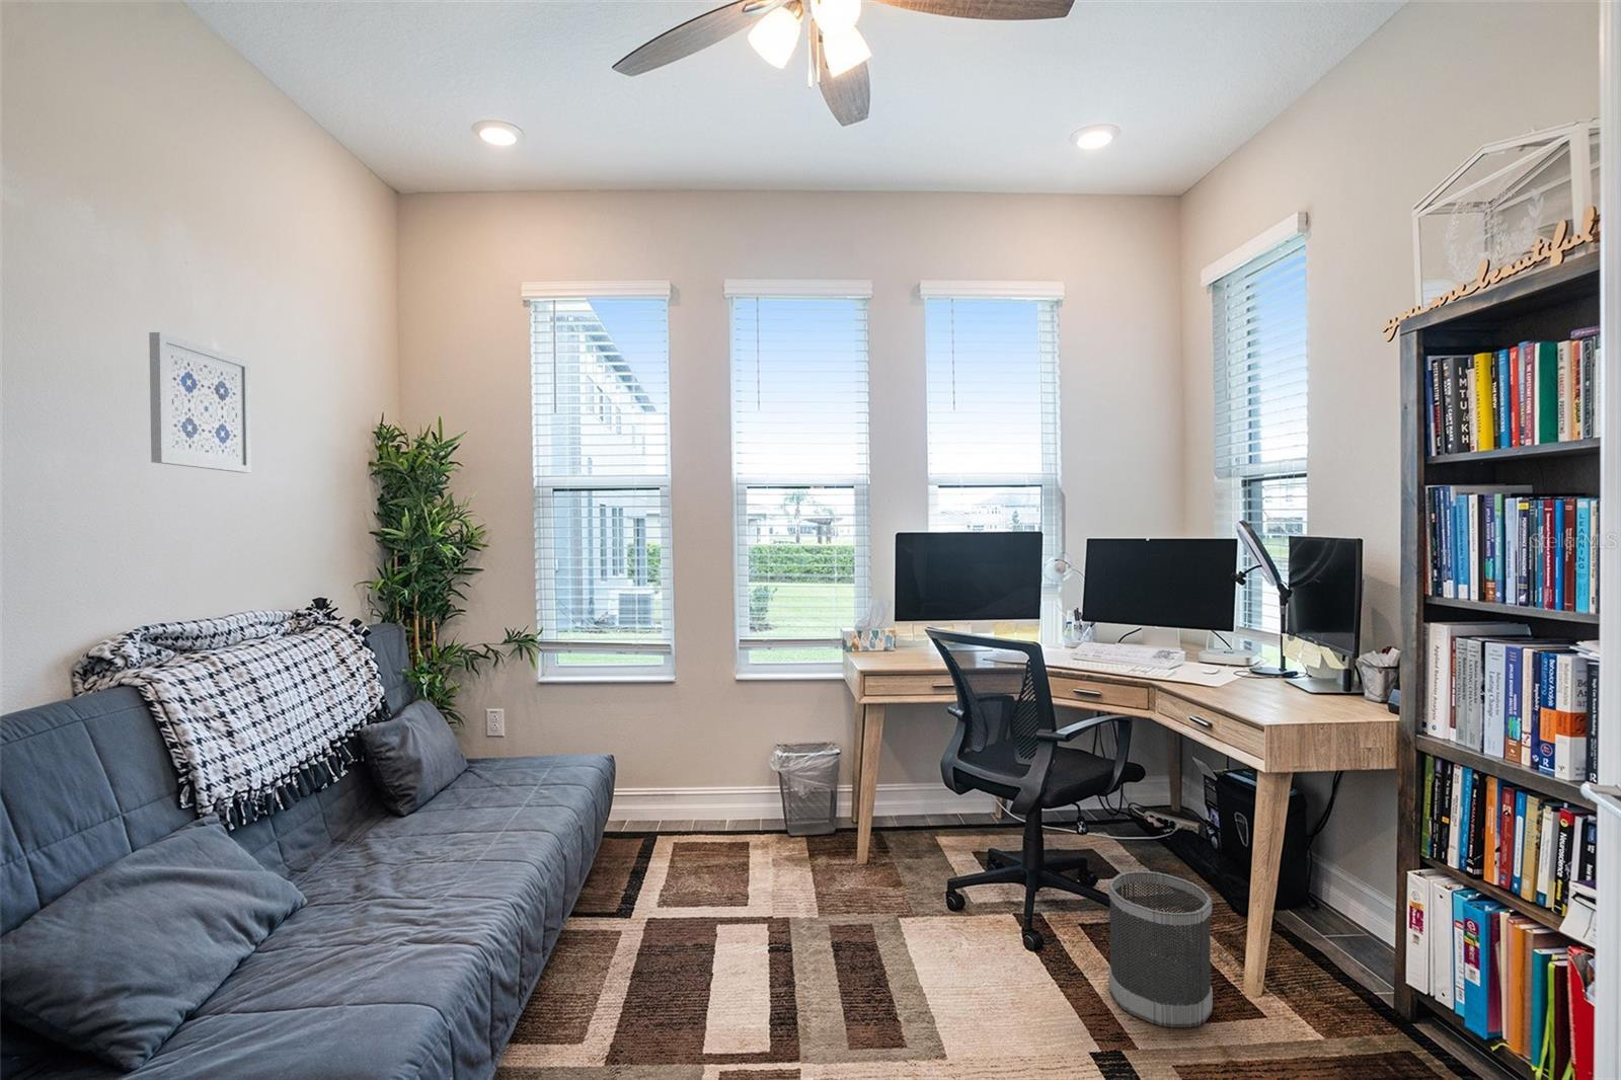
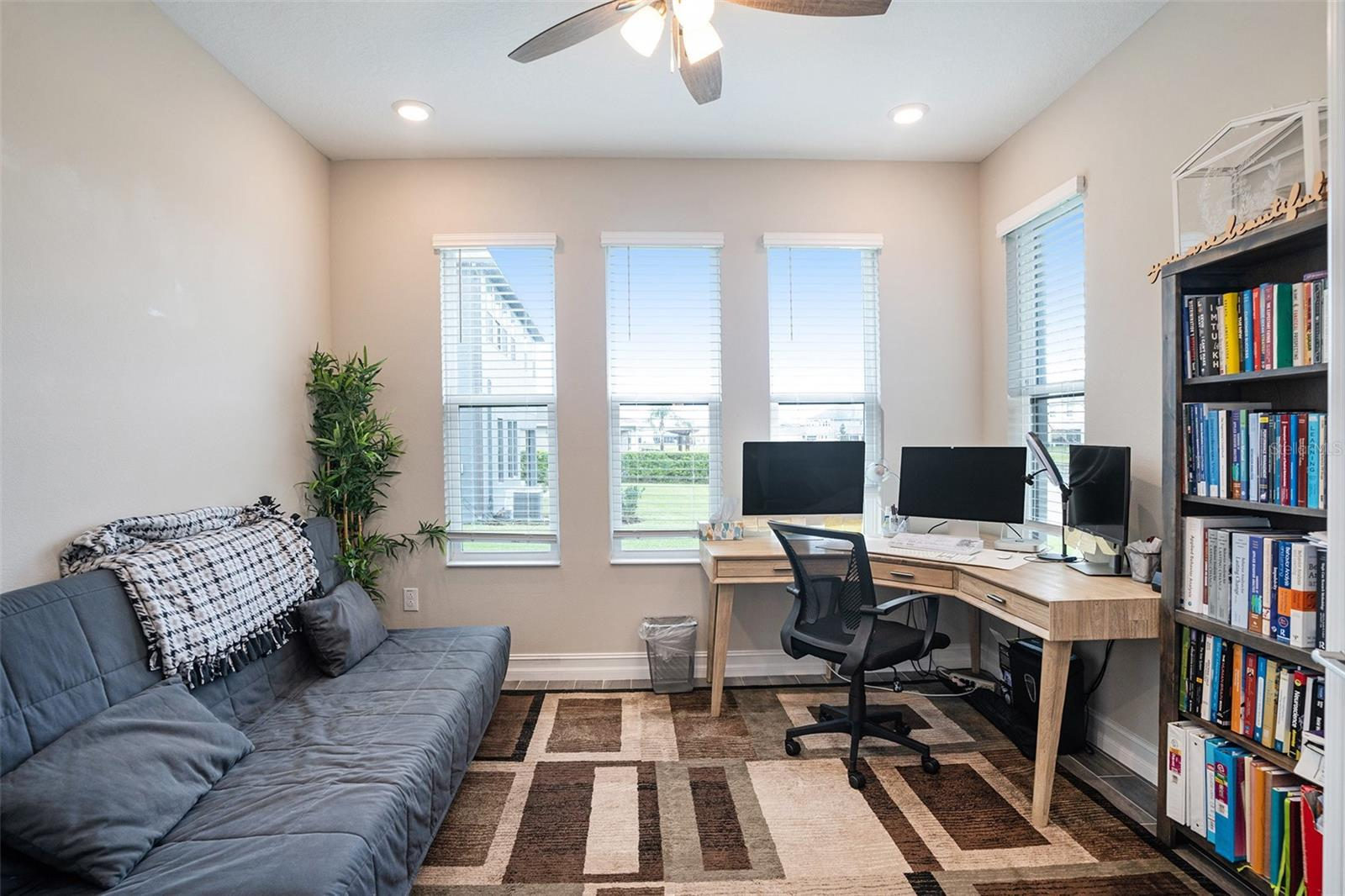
- wastebasket (1159, 944)
- wall art (204, 407)
